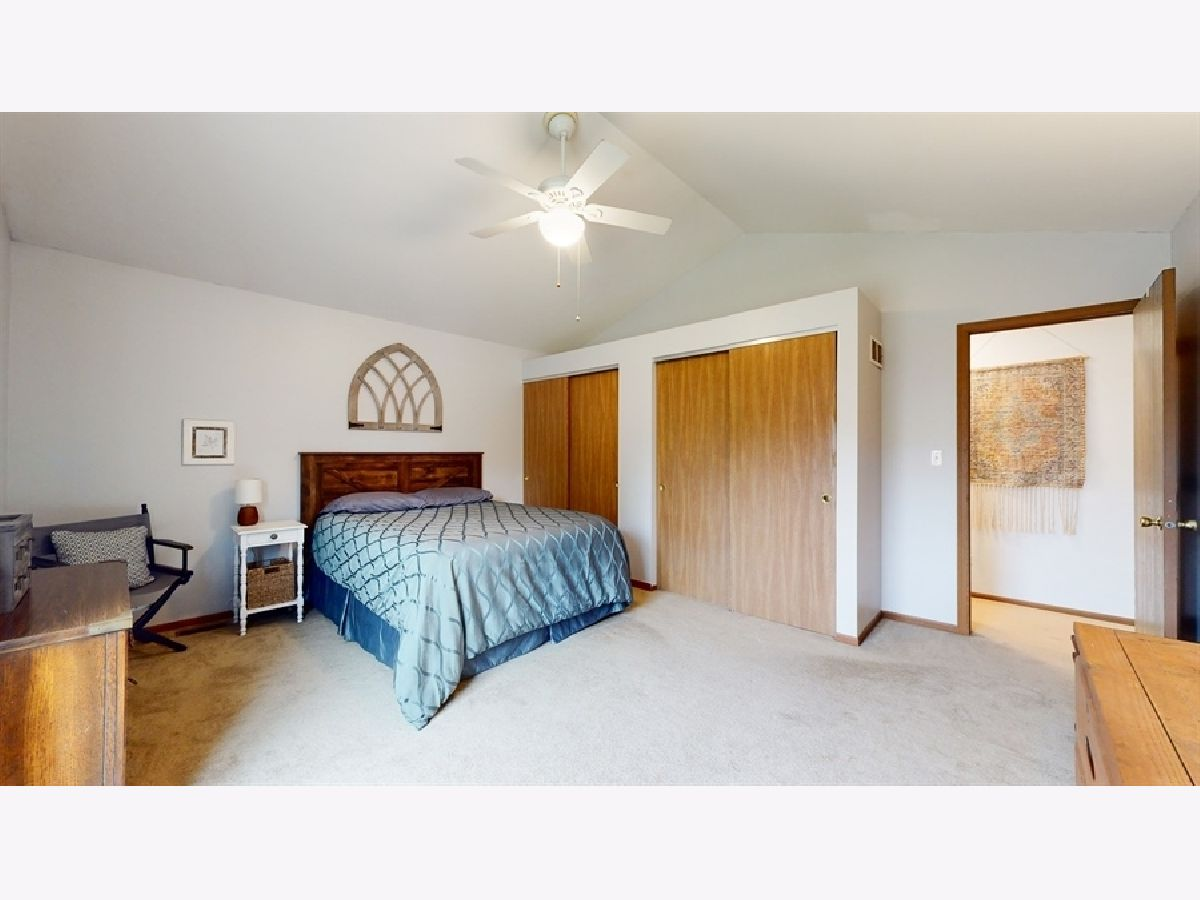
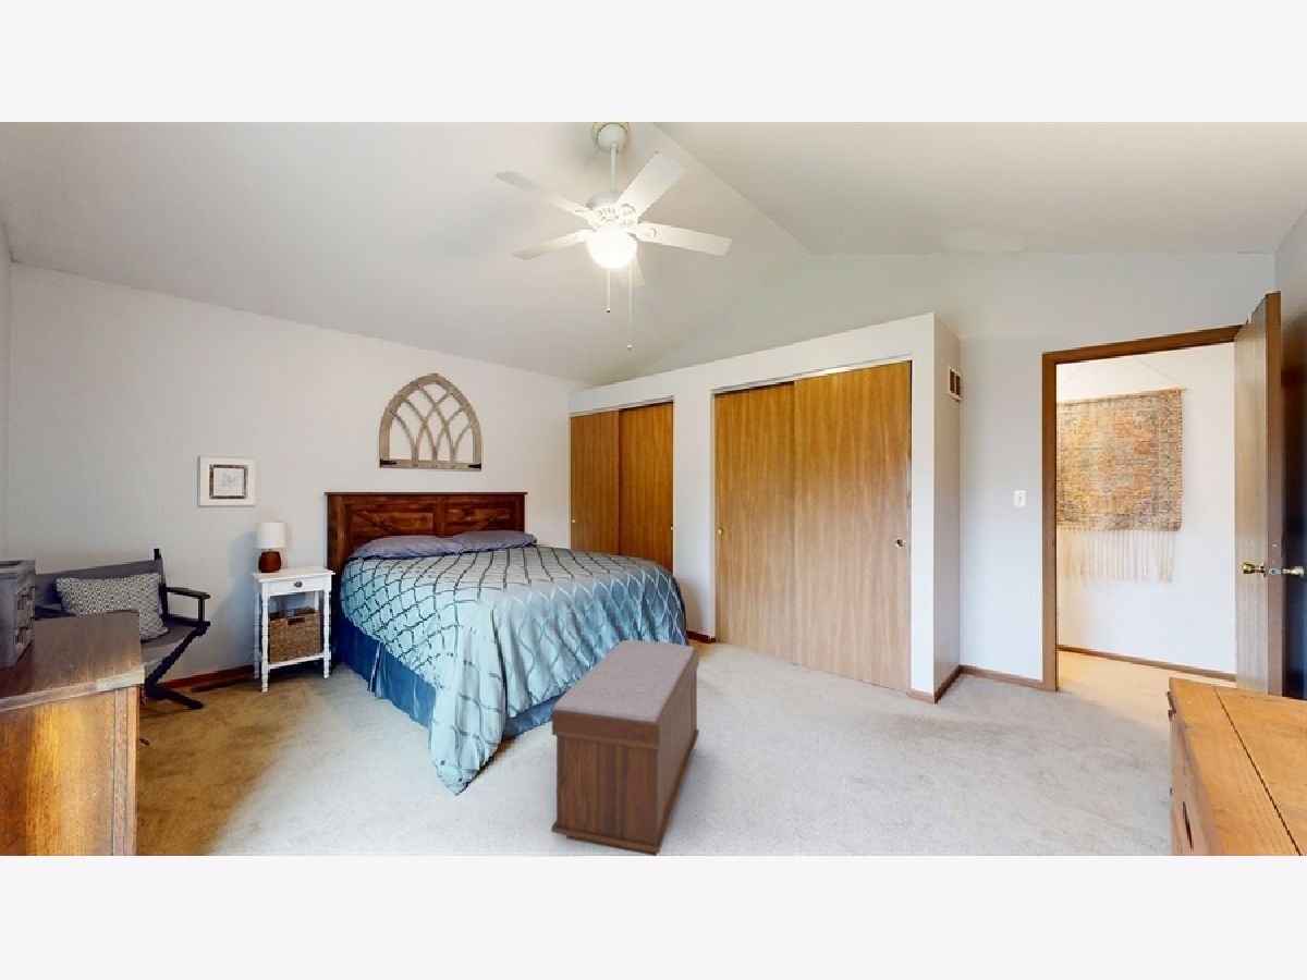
+ bench (636, 726)
